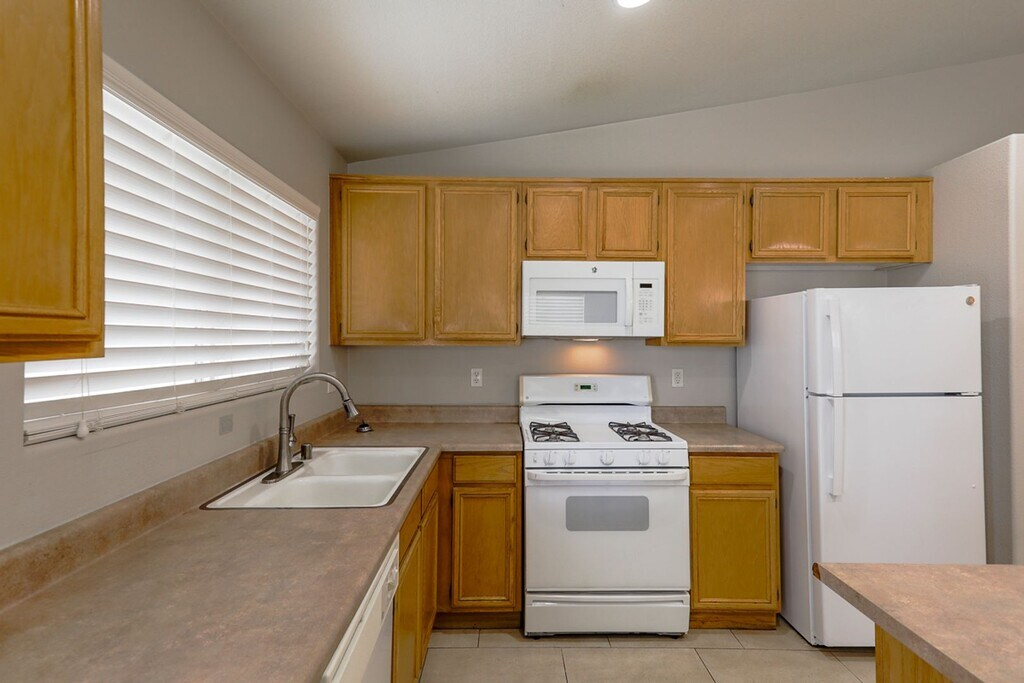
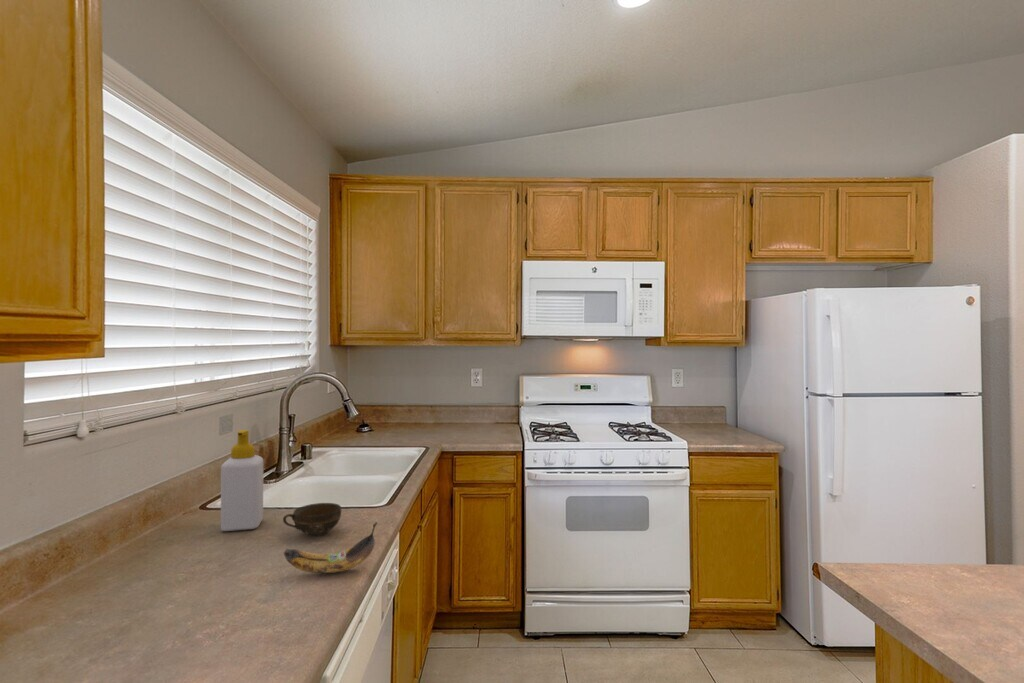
+ soap bottle (242, 478)
+ banana (331, 553)
+ cup (312, 521)
